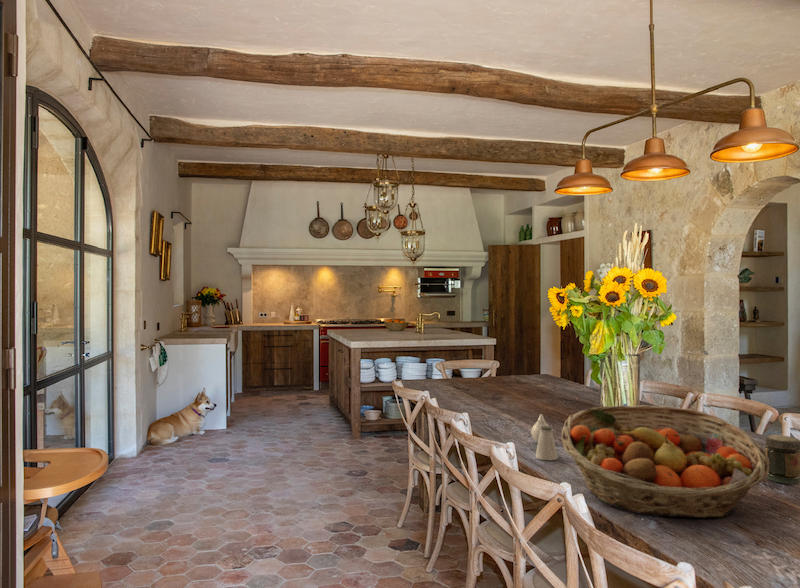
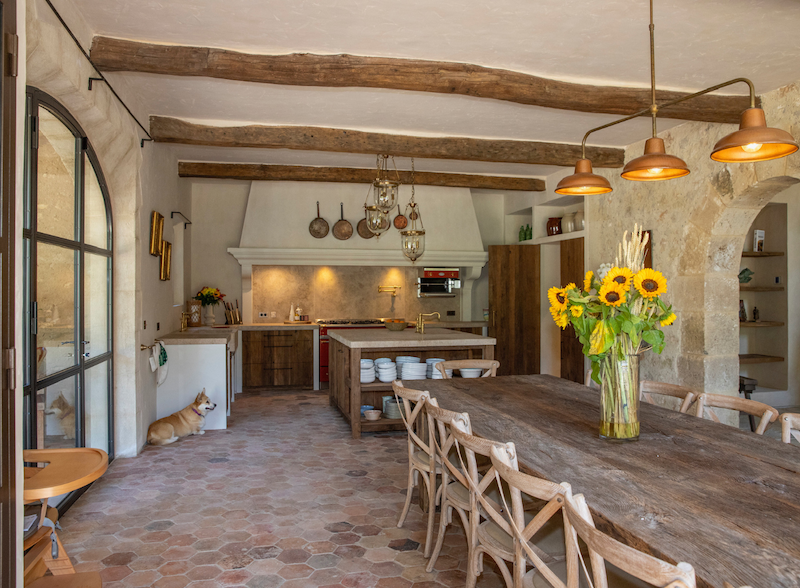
- fruit basket (658, 456)
- saltshaker (546, 442)
- vase (540, 427)
- jar (783, 458)
